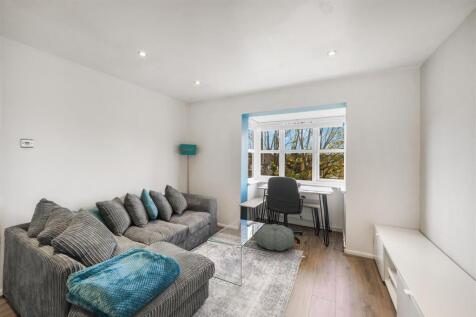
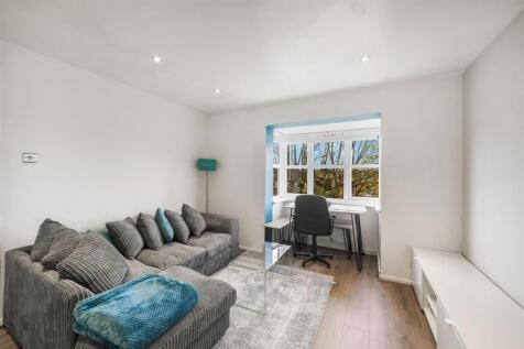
- pouf (274, 236)
